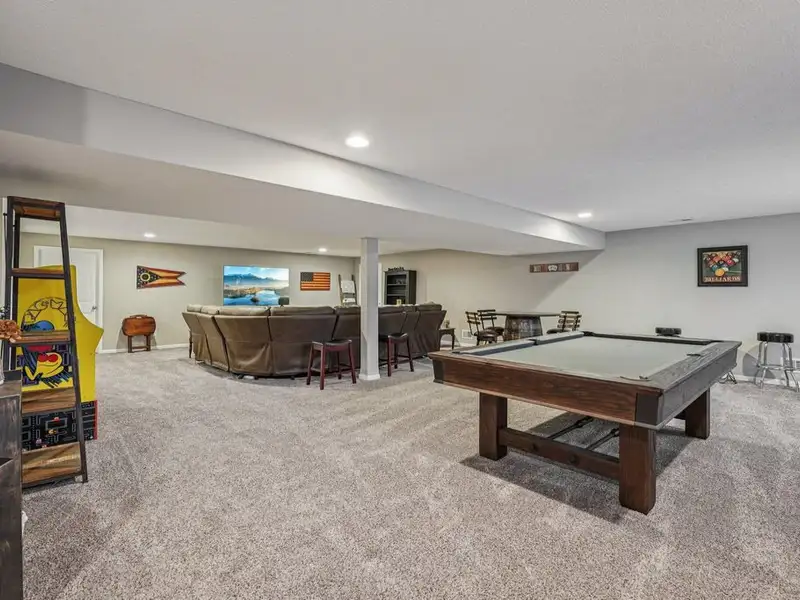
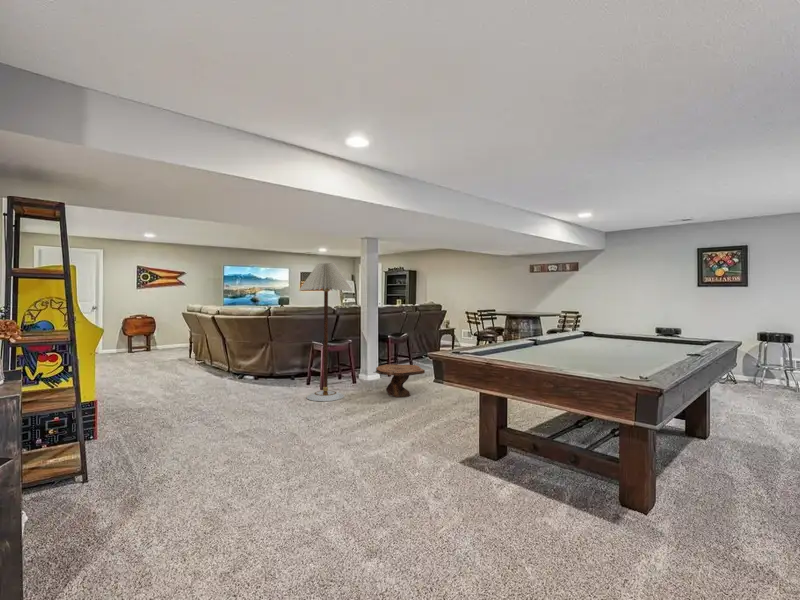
+ floor lamp (325, 329)
+ side table (397, 381)
